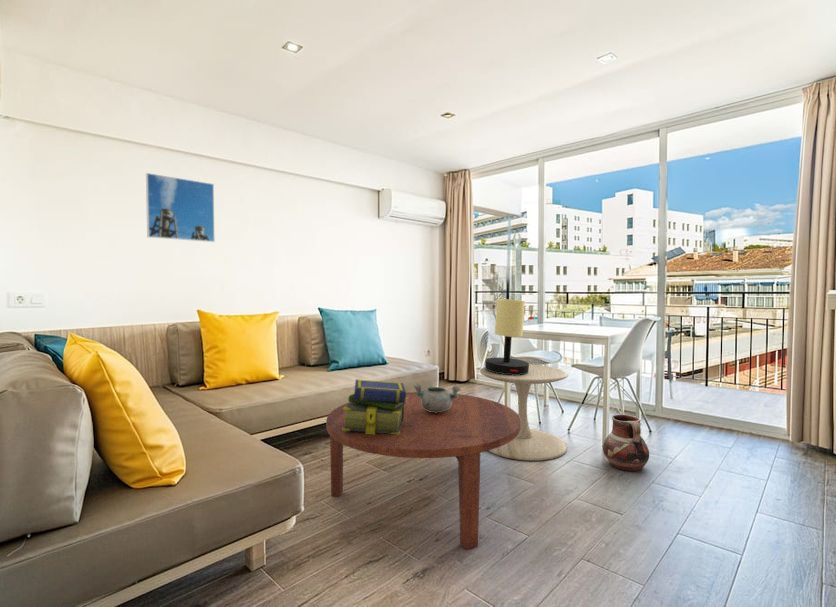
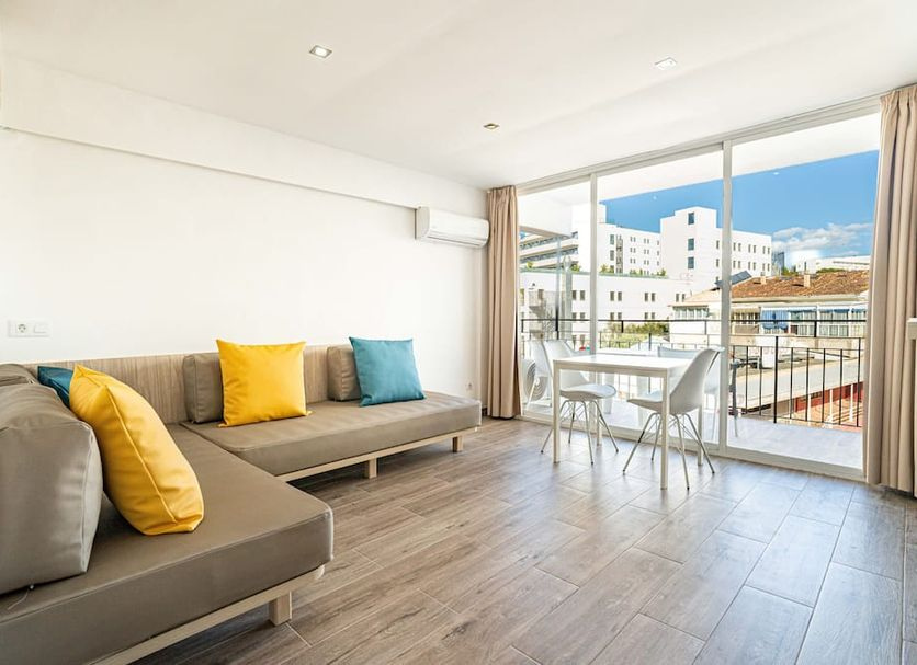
- coffee table (423, 456)
- side table (522, 407)
- stack of books (377, 404)
- table lamp (506, 334)
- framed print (181, 209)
- decorative bowl (437, 397)
- ceramic pot (625, 441)
